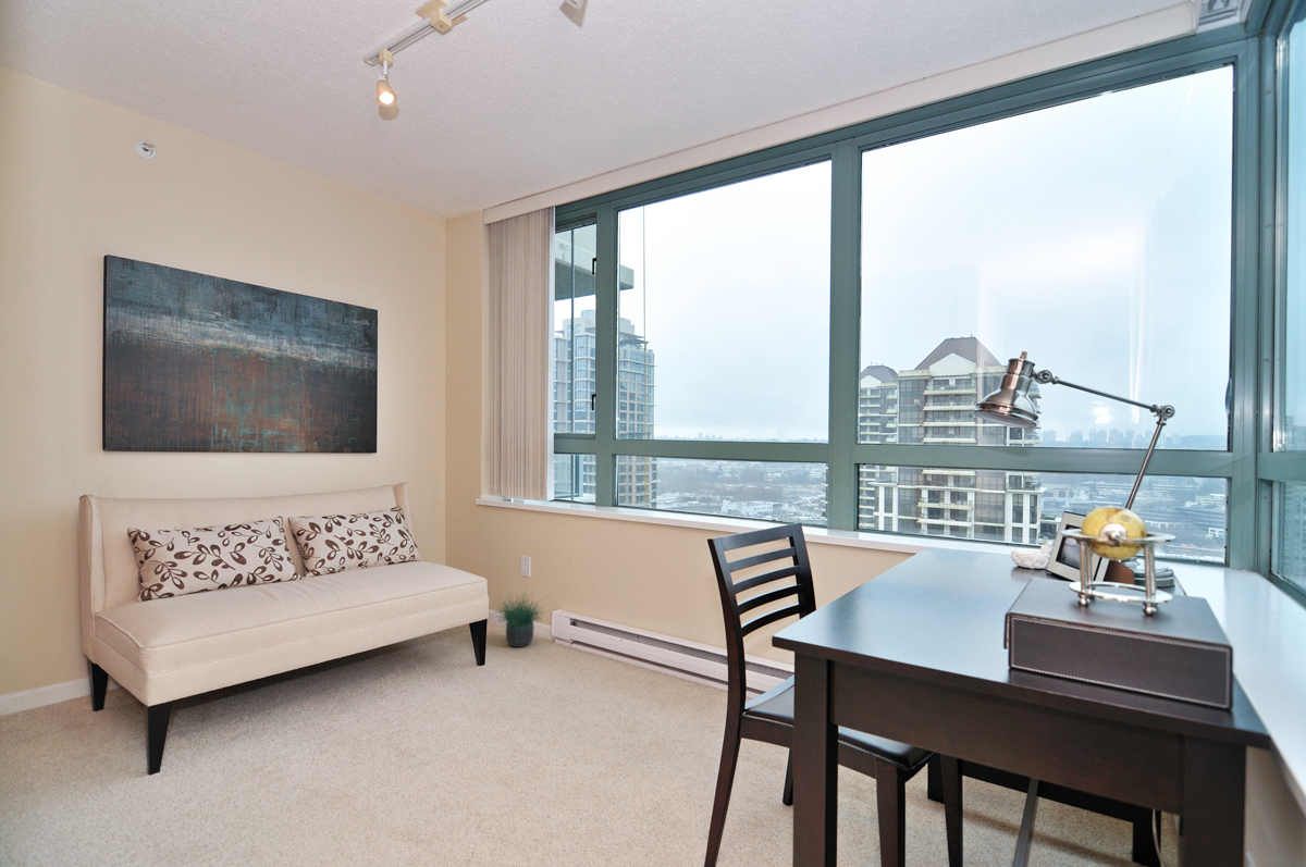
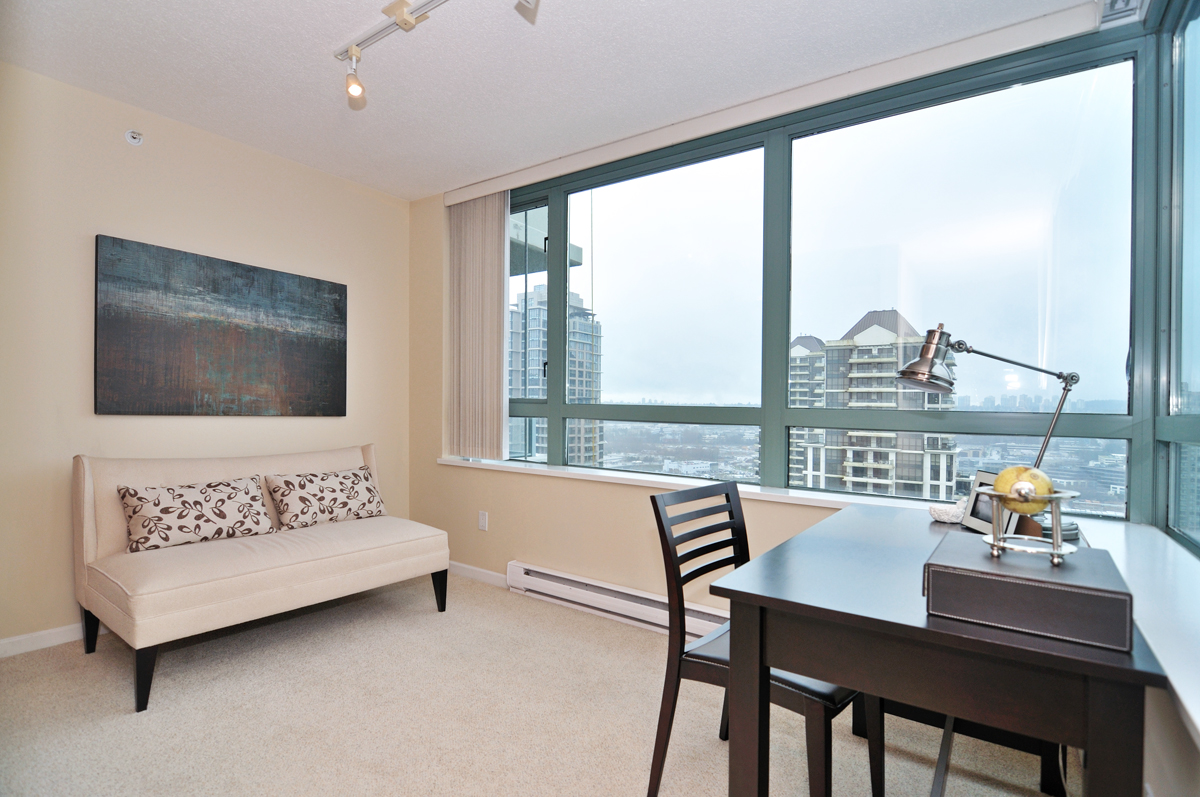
- potted plant (519, 612)
